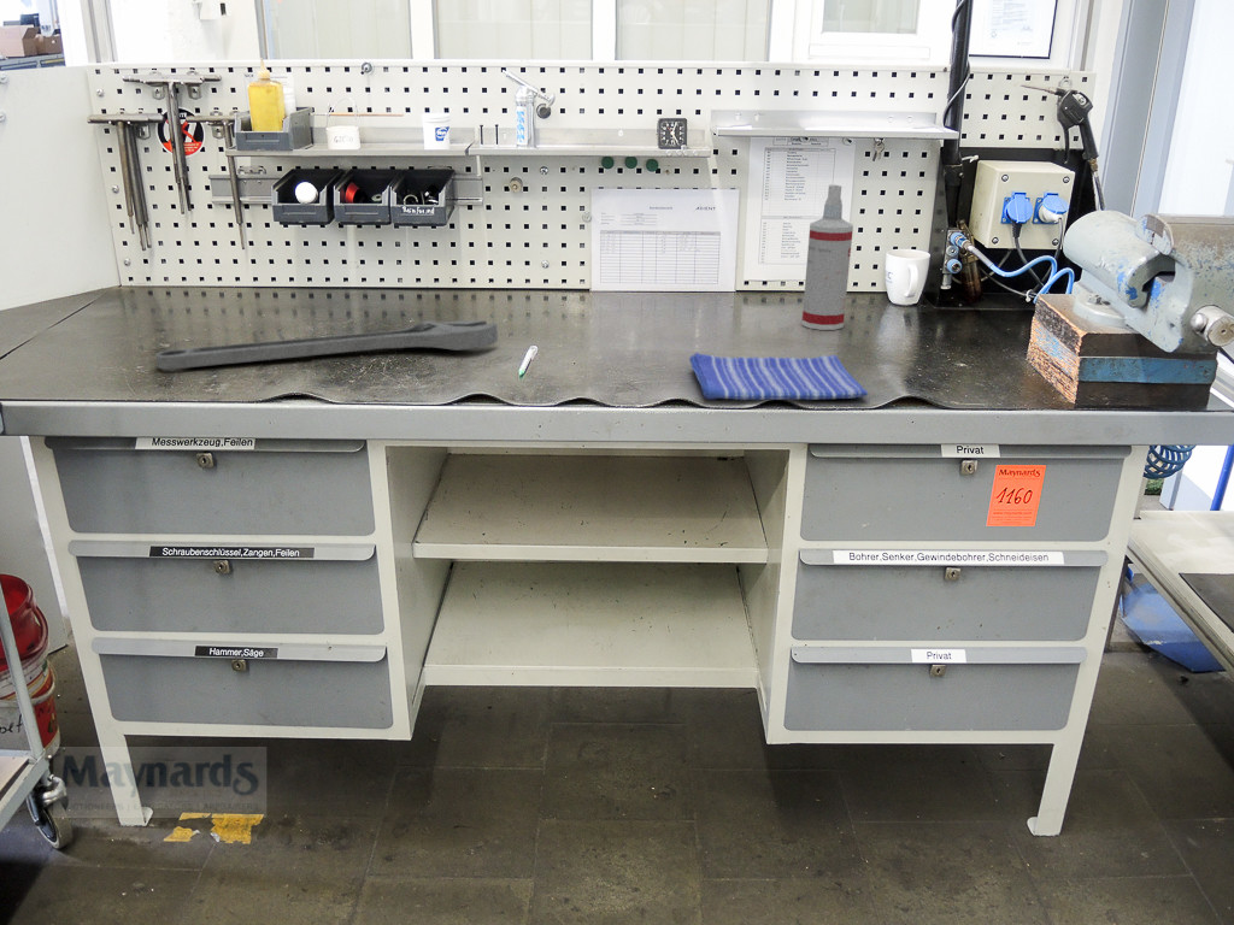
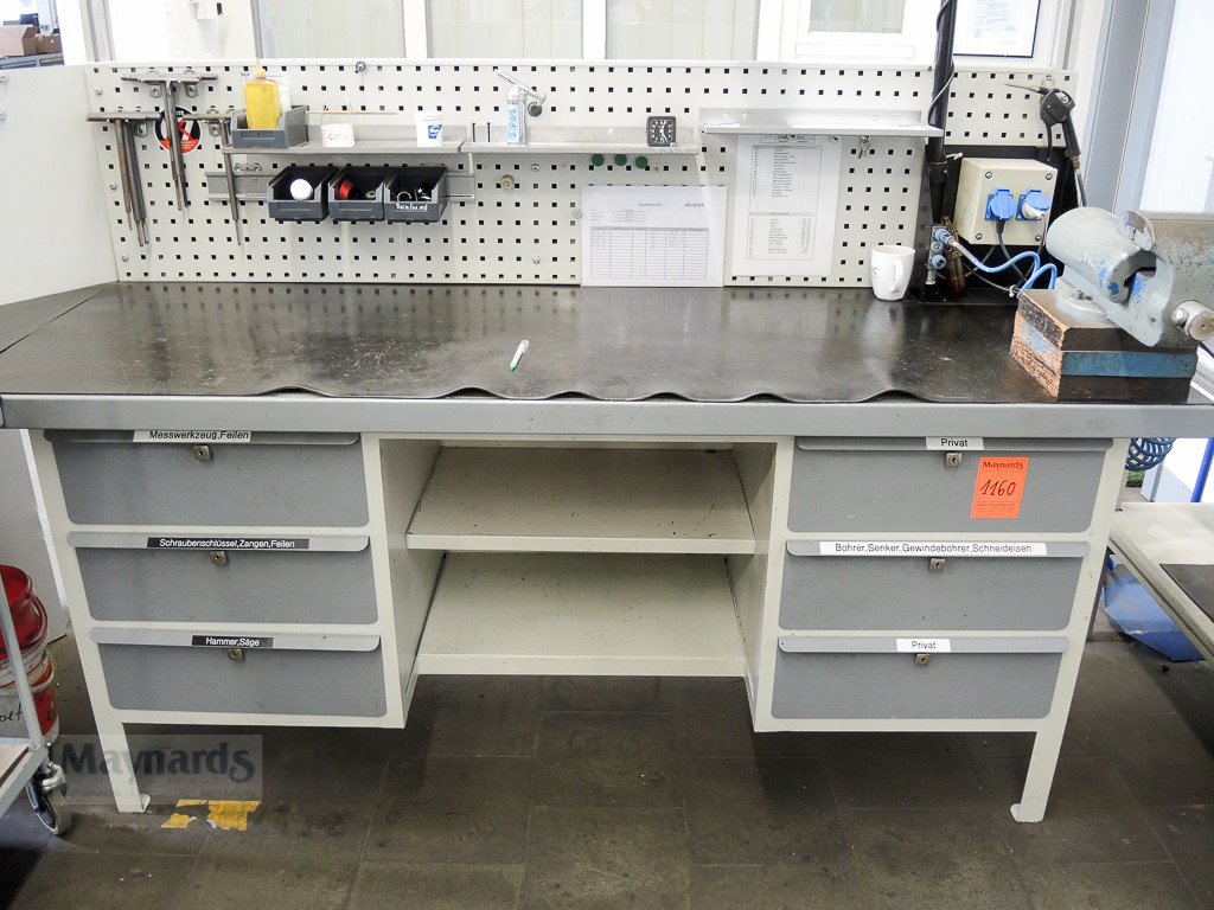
- spray bottle (828, 257)
- dish towel (774, 375)
- adjustable wrench (336, 341)
